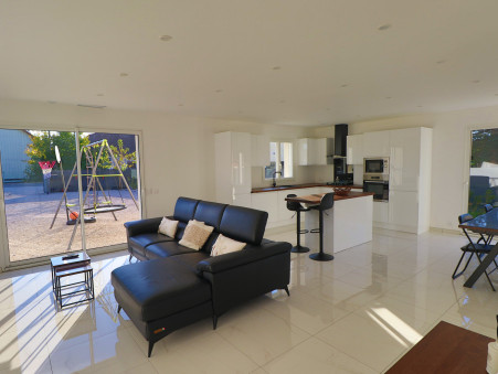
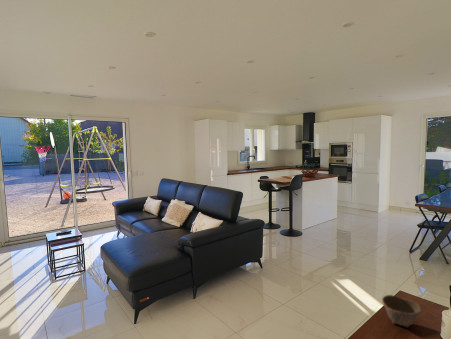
+ bowl (400, 313)
